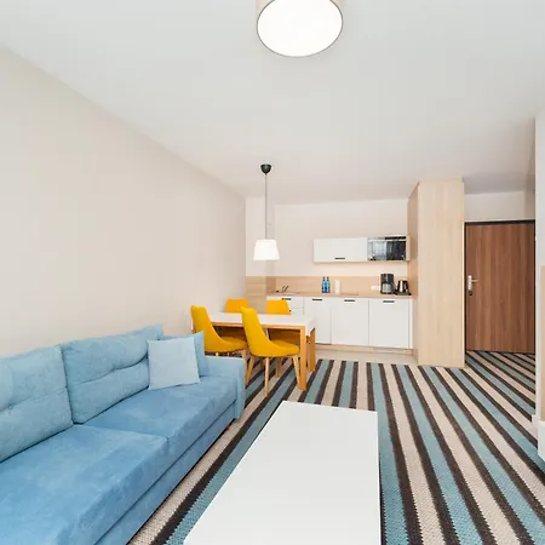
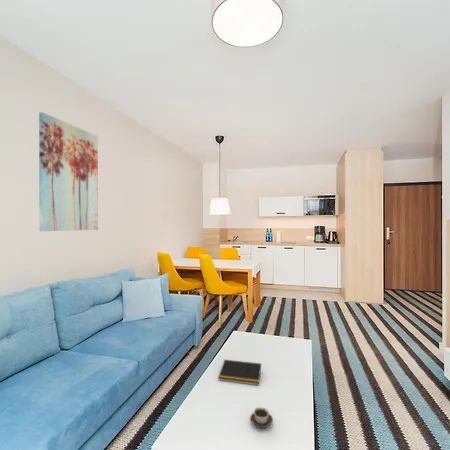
+ notepad (240, 371)
+ wall art (72, 178)
+ cup (261, 417)
